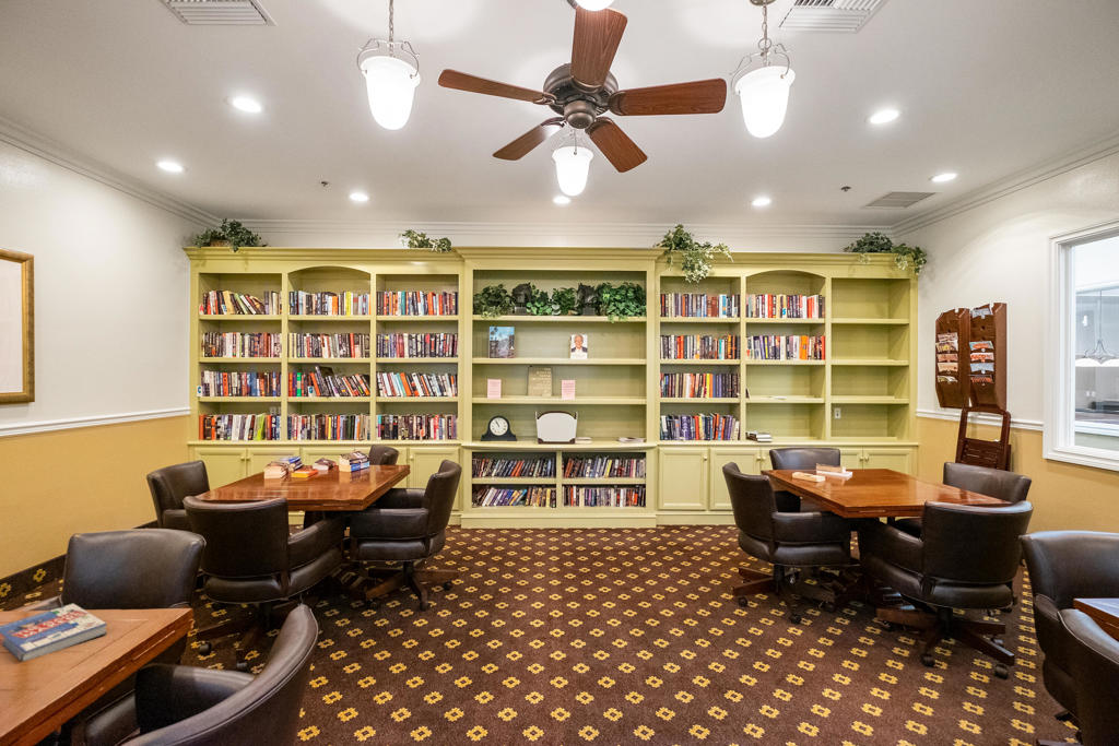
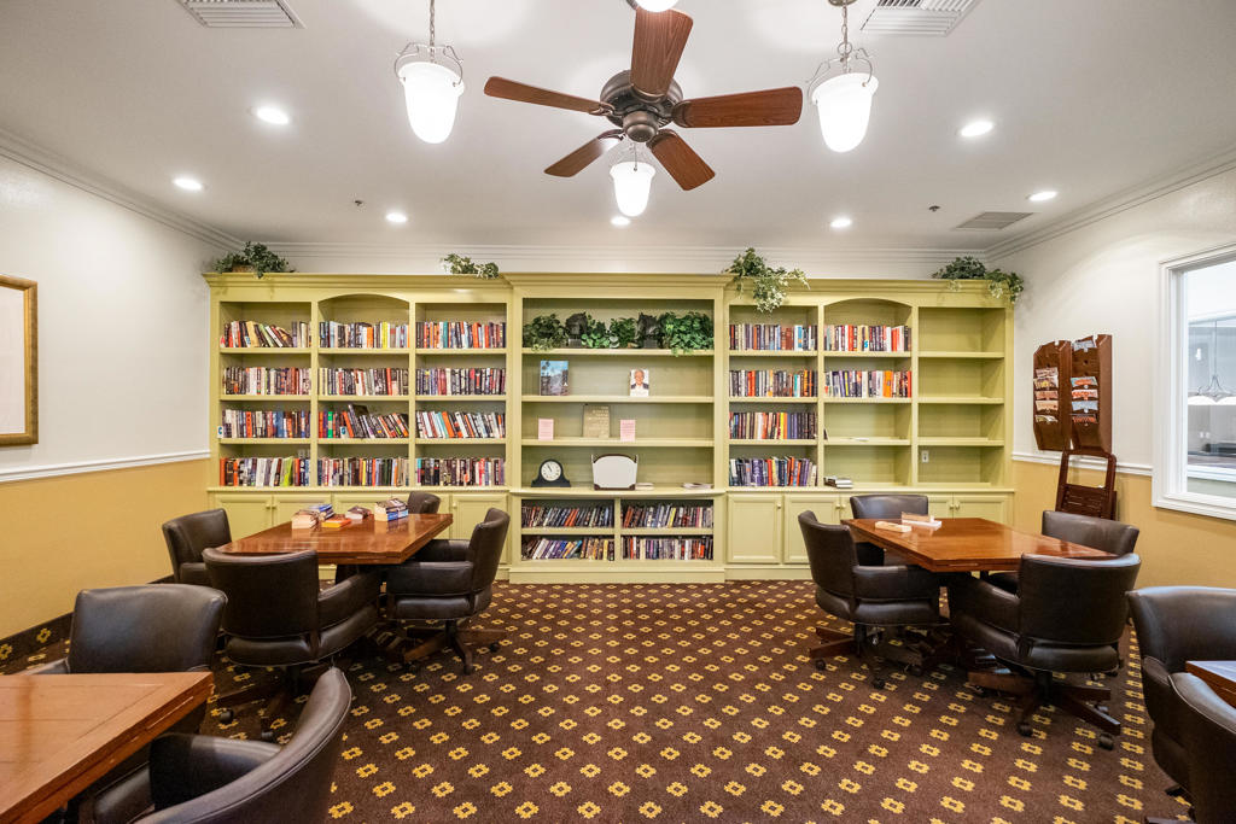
- book (49, 630)
